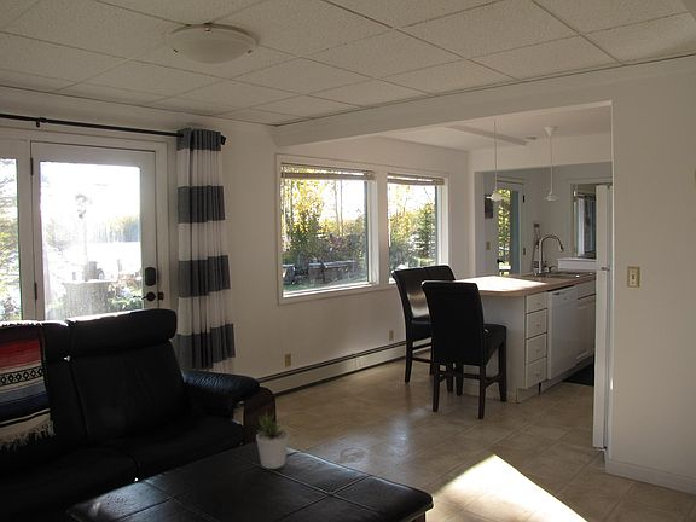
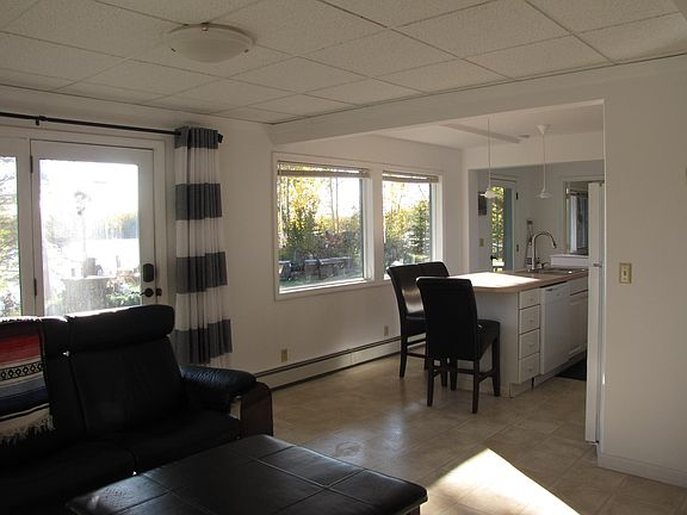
- potted plant (272, 437)
